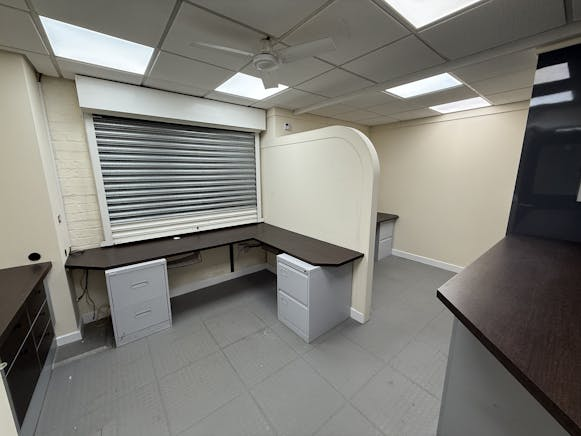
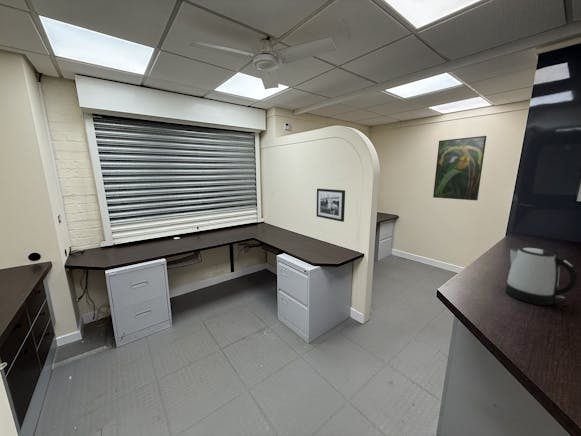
+ kettle (539, 274)
+ picture frame (329, 204)
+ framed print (457, 169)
